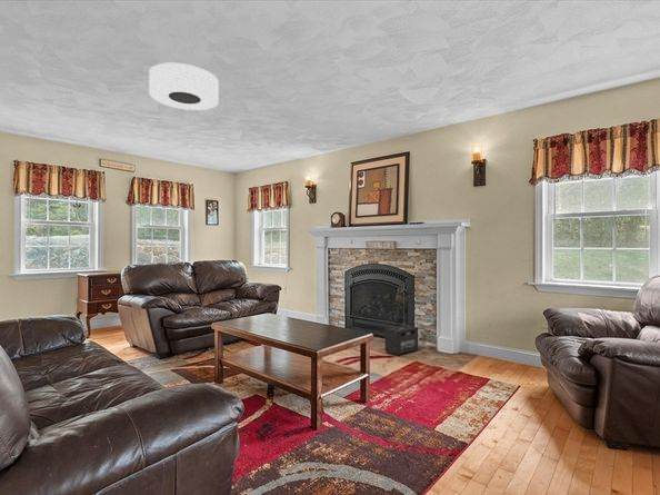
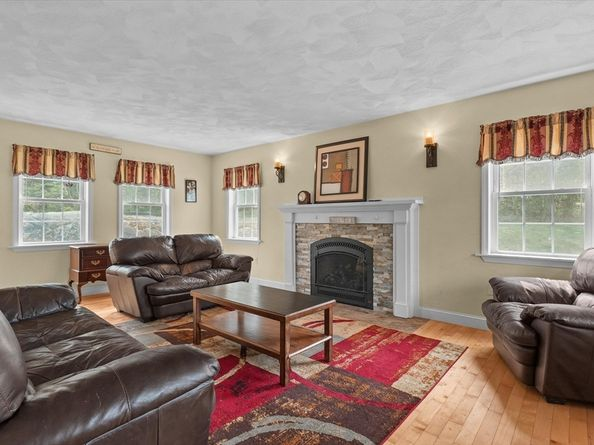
- ceiling light (184, 88)
- speaker (401, 339)
